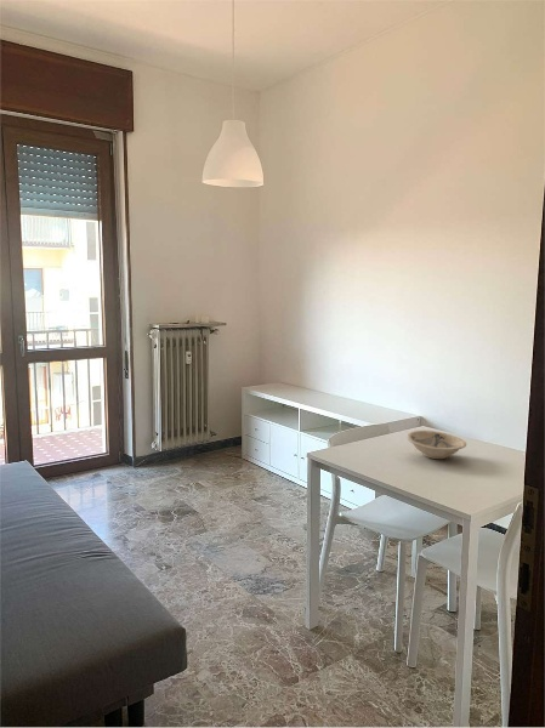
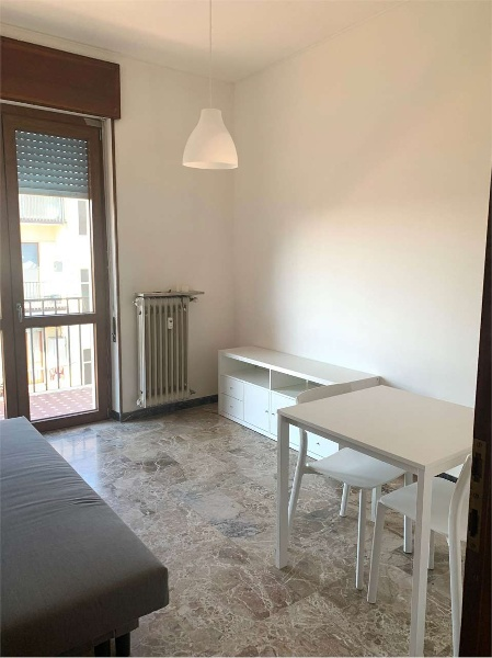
- bowl (435, 445)
